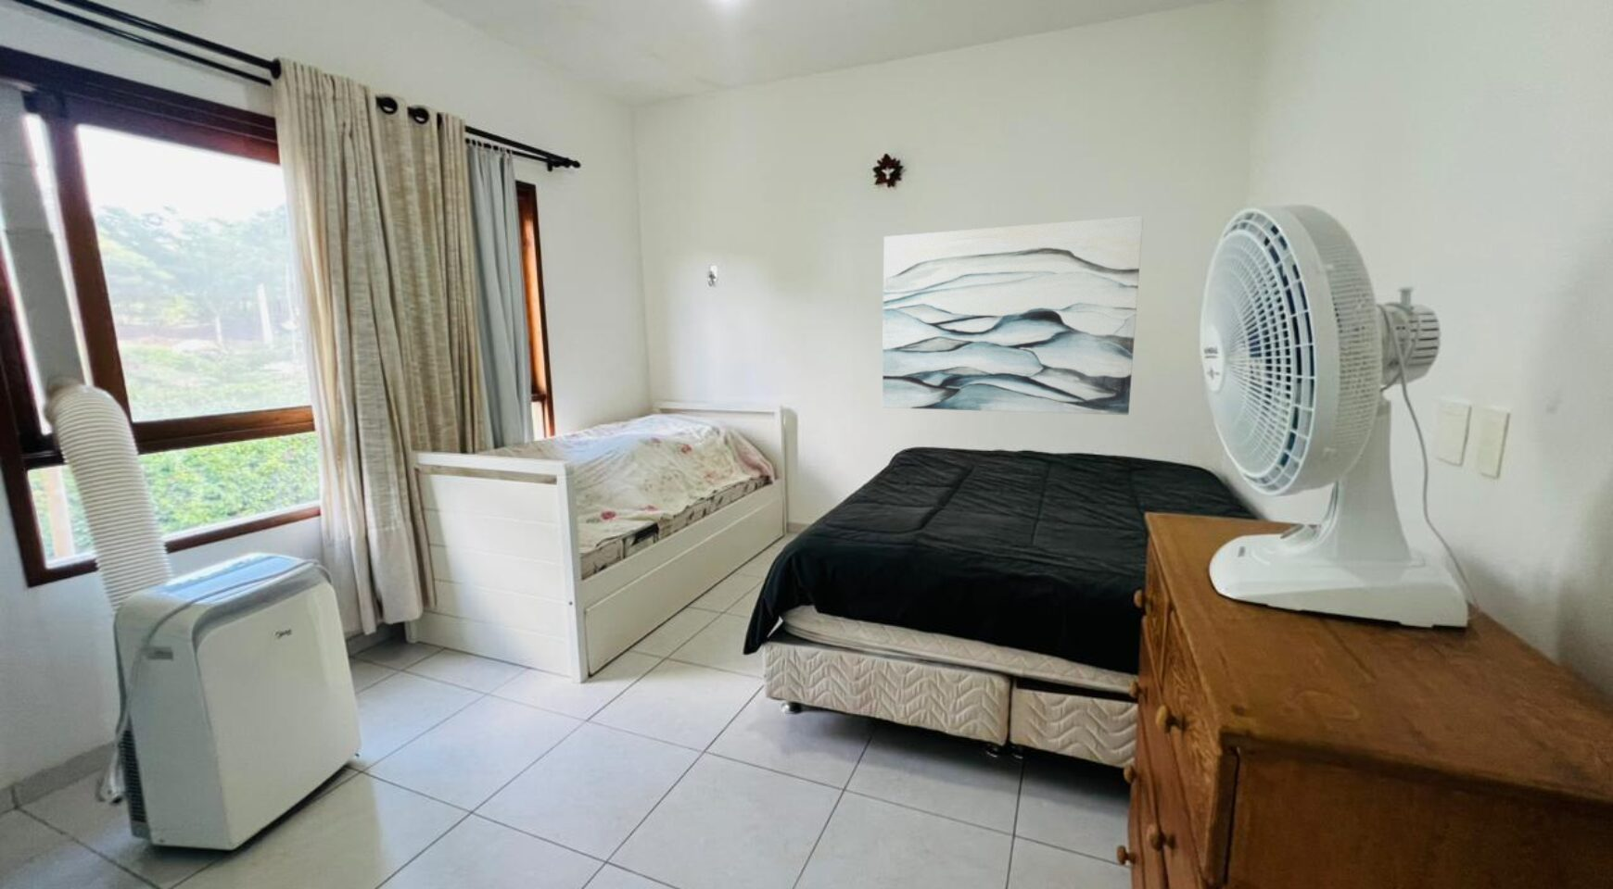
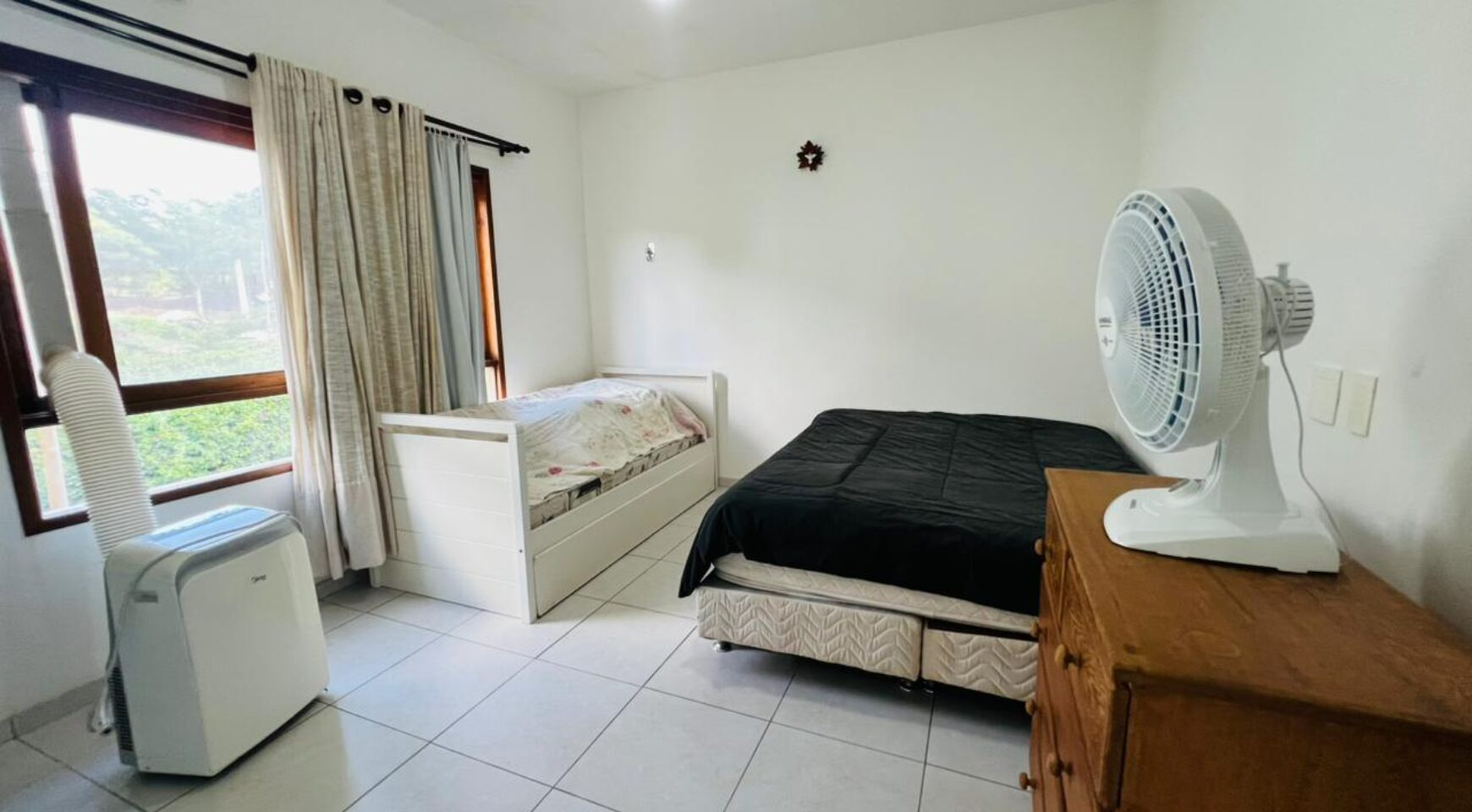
- wall art (999, 321)
